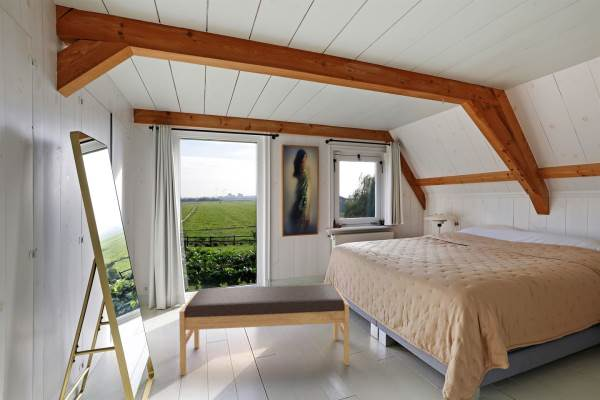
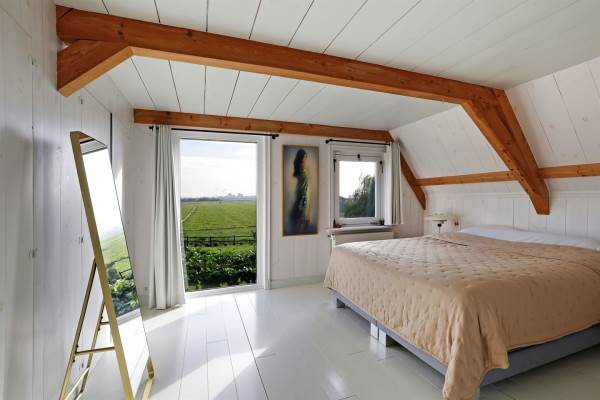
- bench (267, 324)
